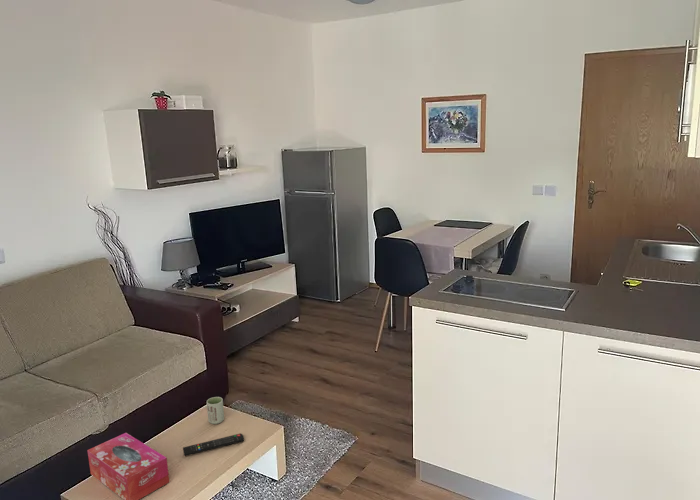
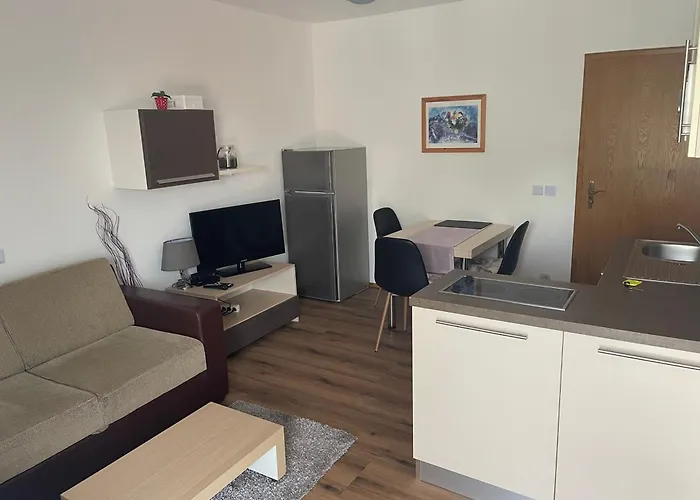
- cup (215, 410)
- remote control (214, 444)
- tissue box (127, 466)
